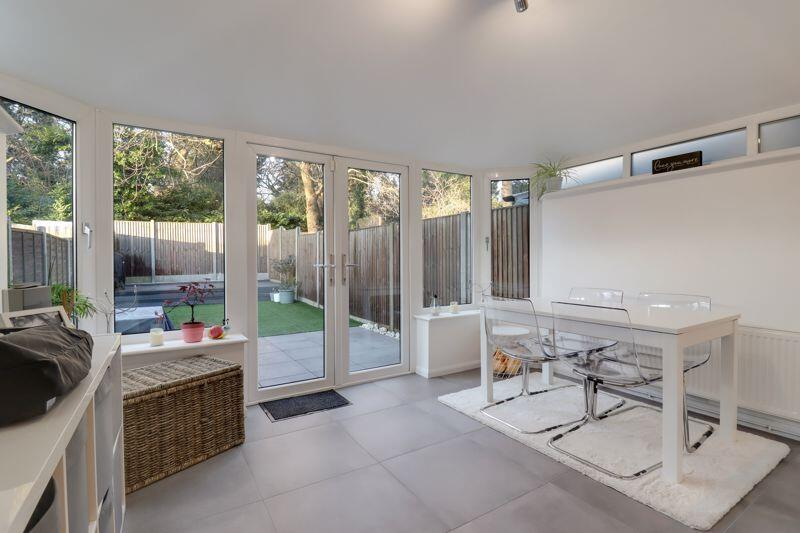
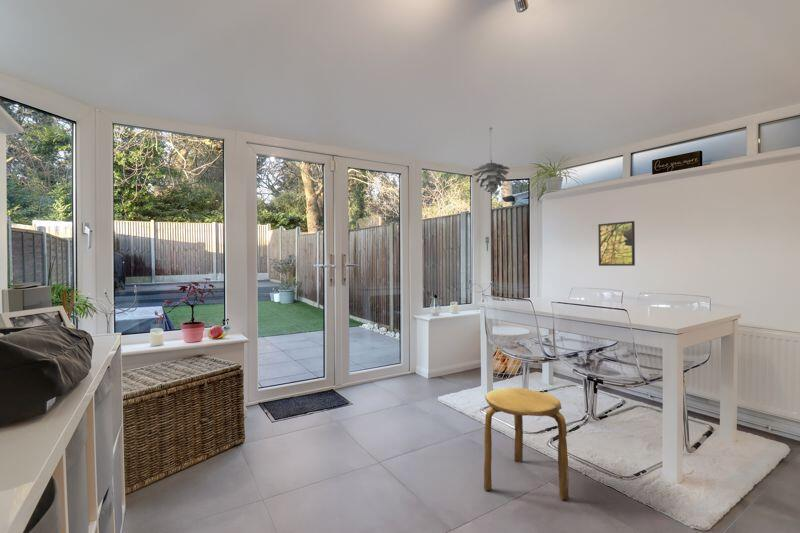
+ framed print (616, 244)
+ stool (522, 438)
+ pendant light (490, 159)
